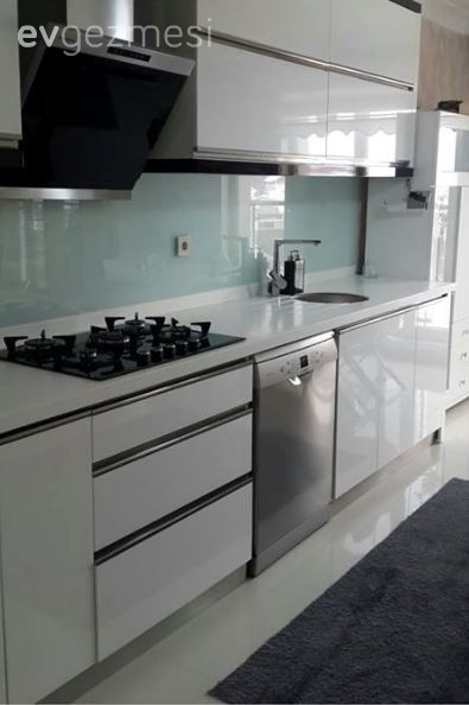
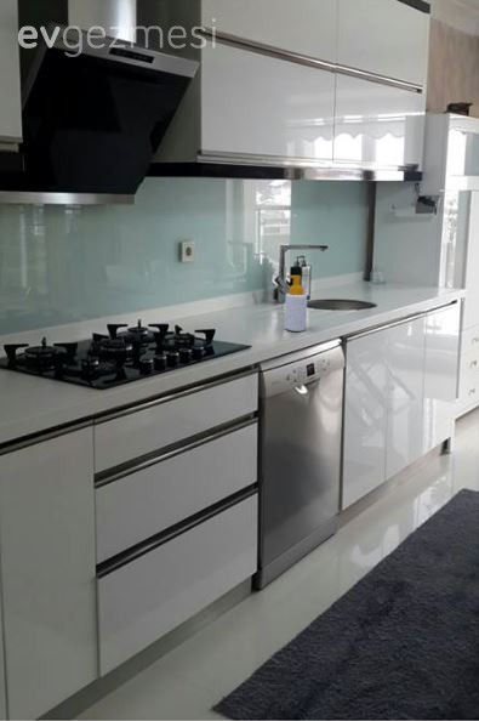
+ soap bottle (296, 302)
